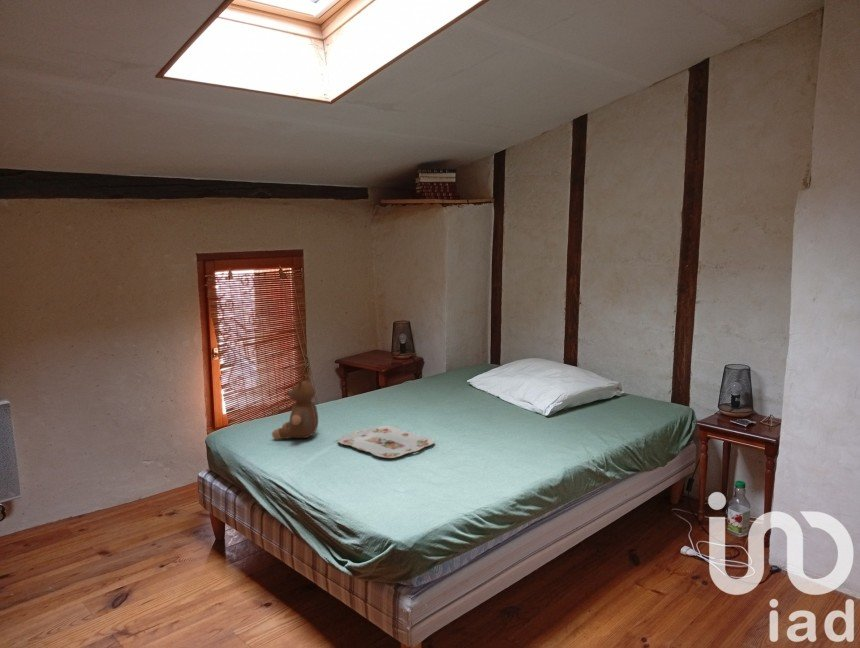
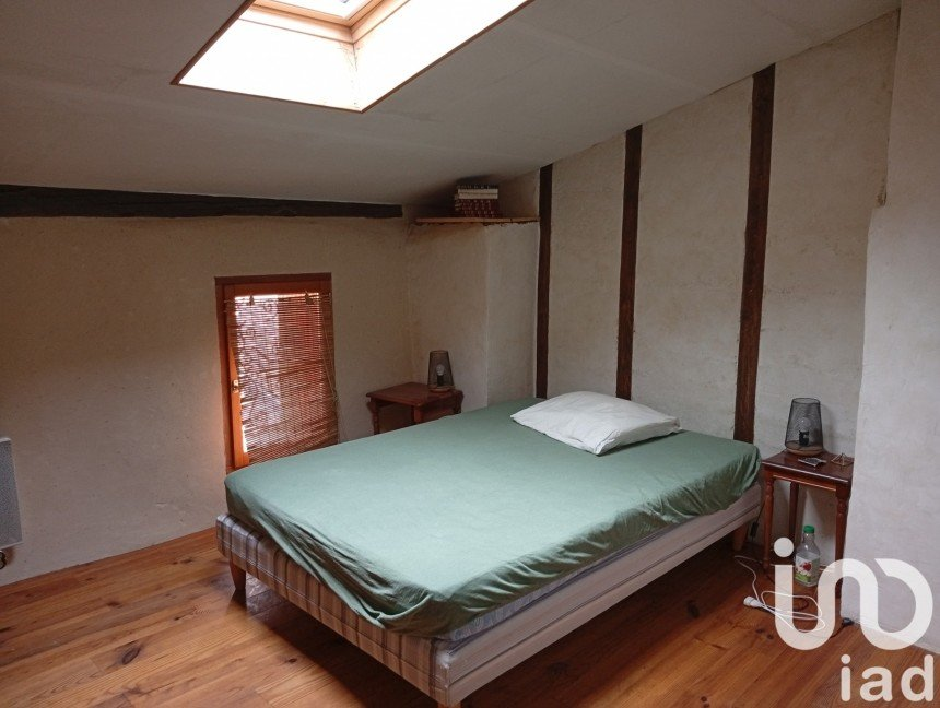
- teddy bear (295, 406)
- serving tray (385, 441)
